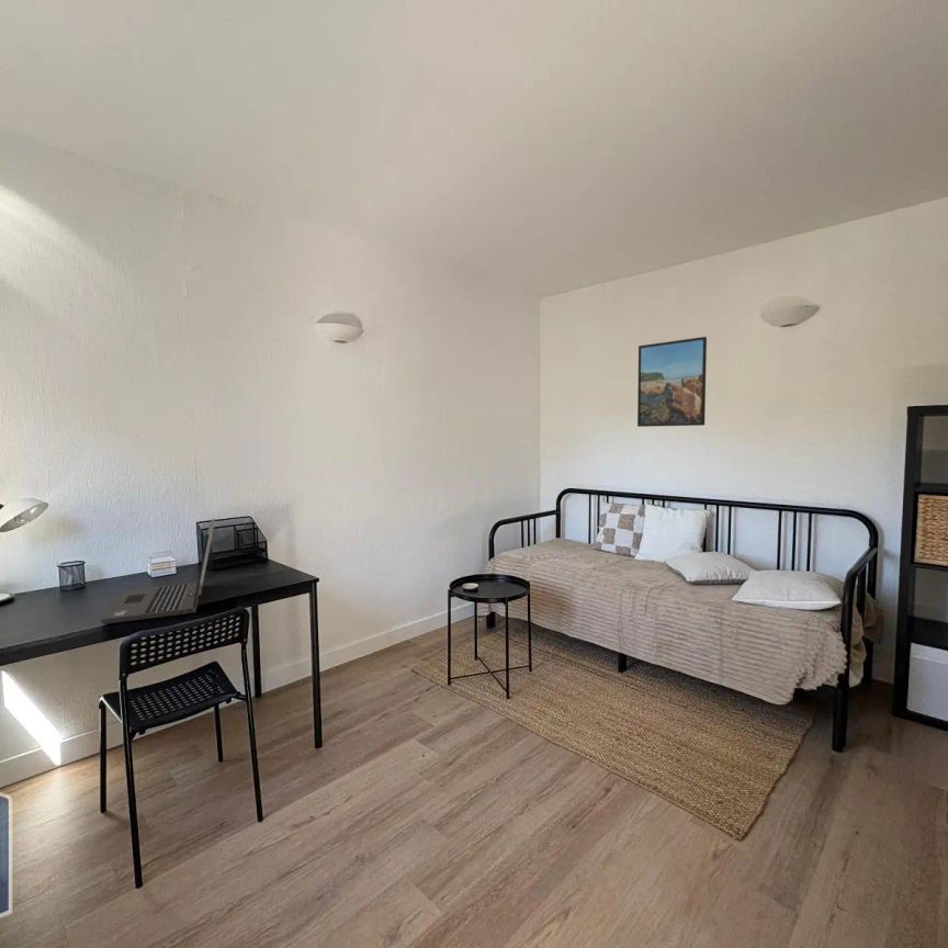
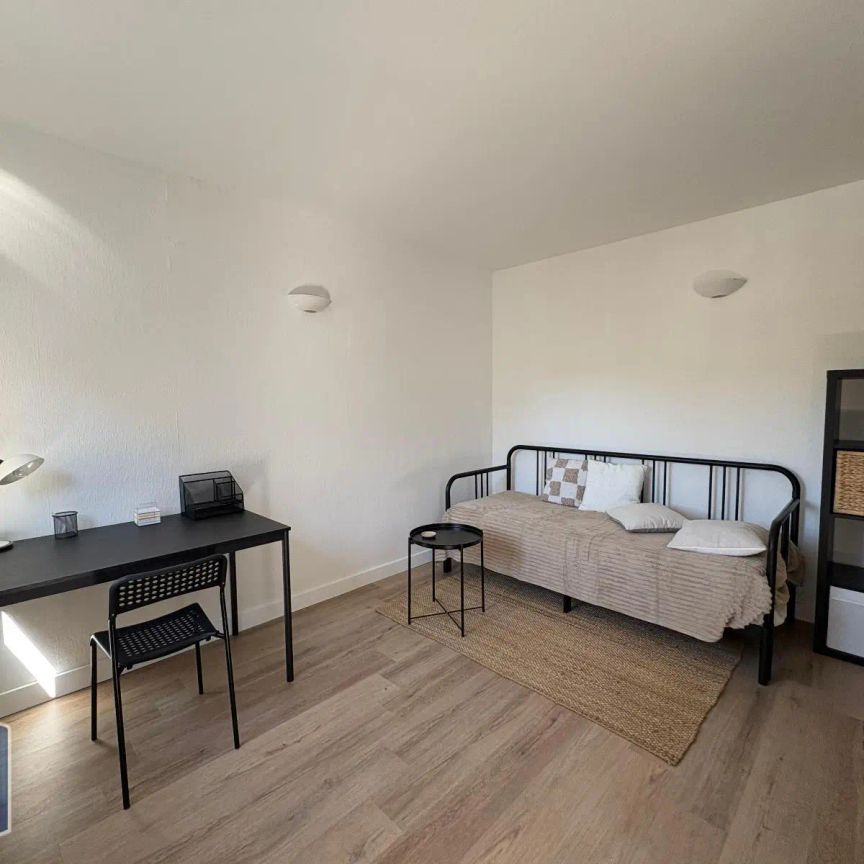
- laptop (163, 586)
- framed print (669, 384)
